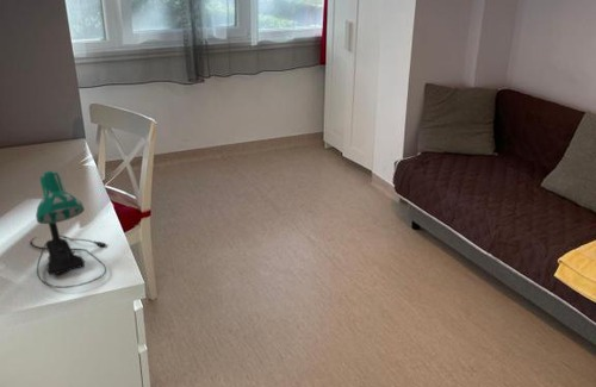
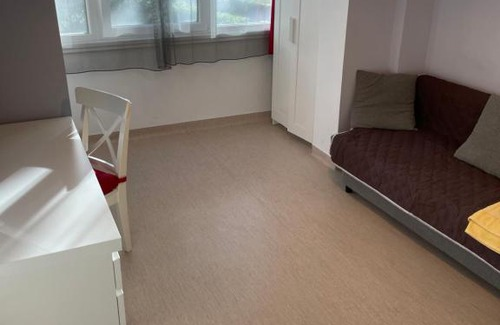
- desk lamp (64, 211)
